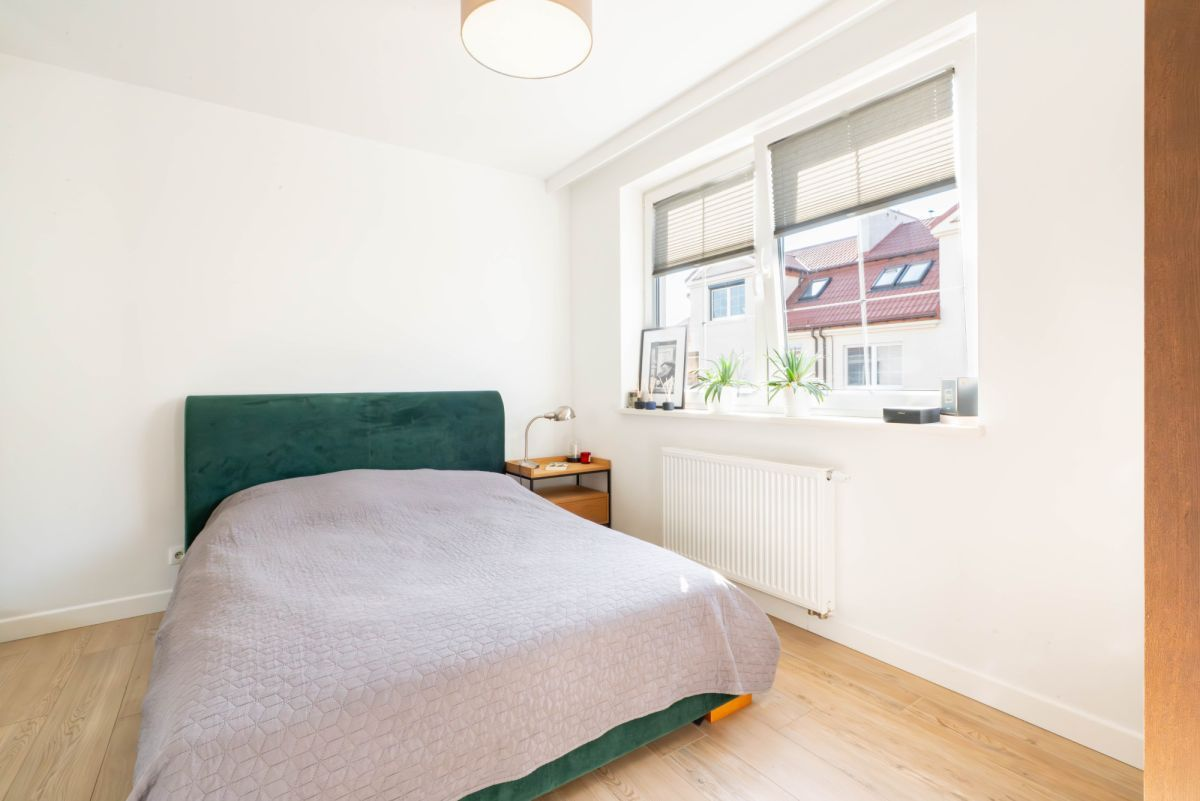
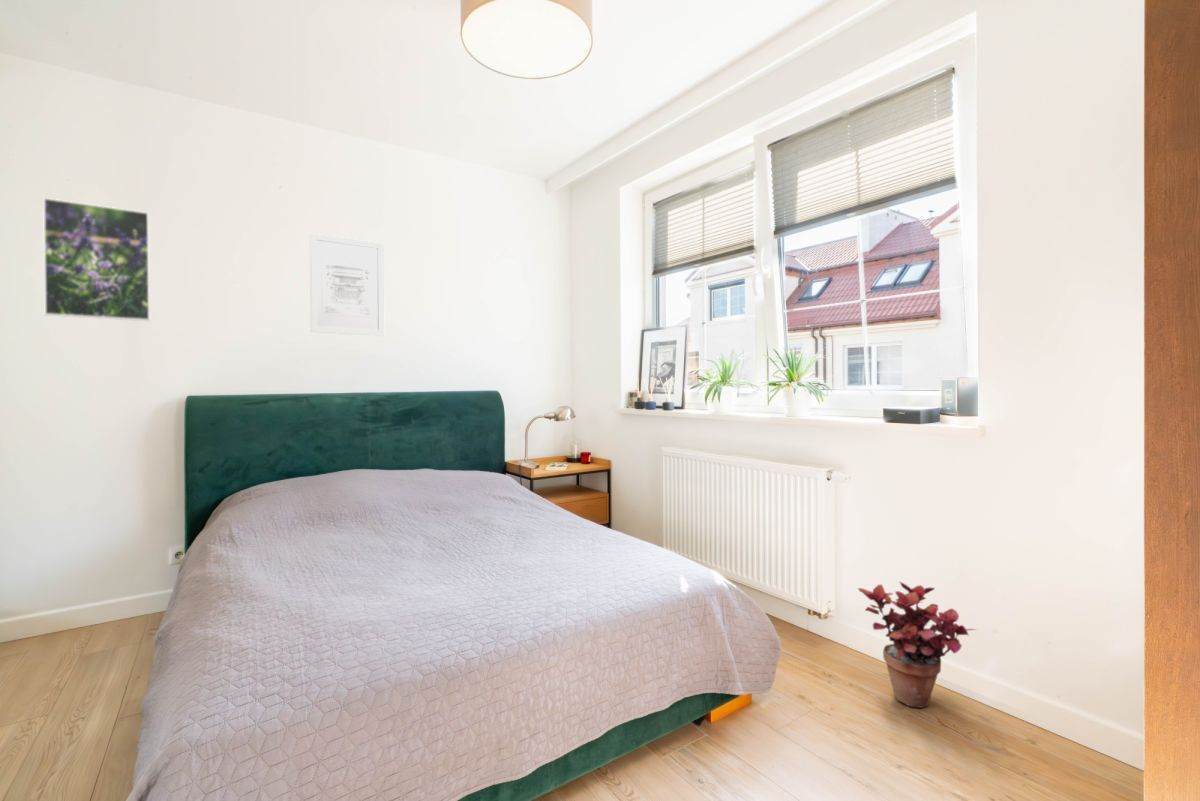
+ wall art (348, 286)
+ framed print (99, 262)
+ potted plant (916, 647)
